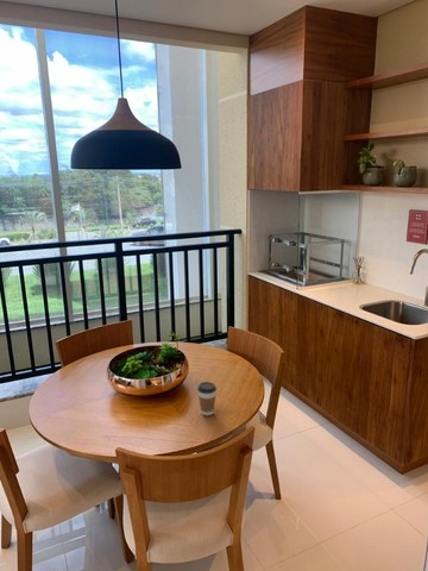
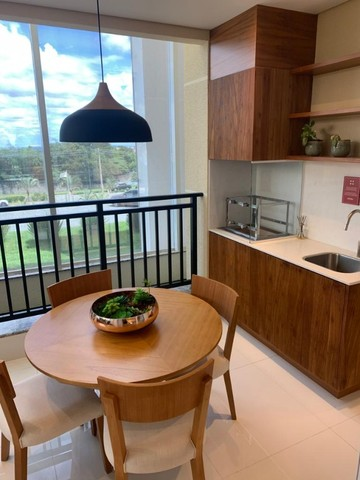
- coffee cup (207, 399)
